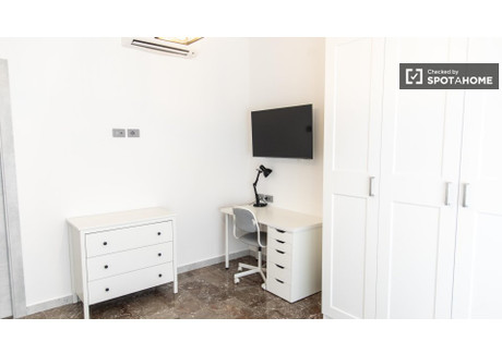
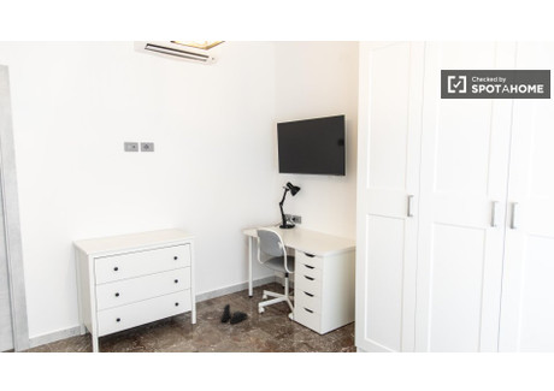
+ boots (234, 313)
